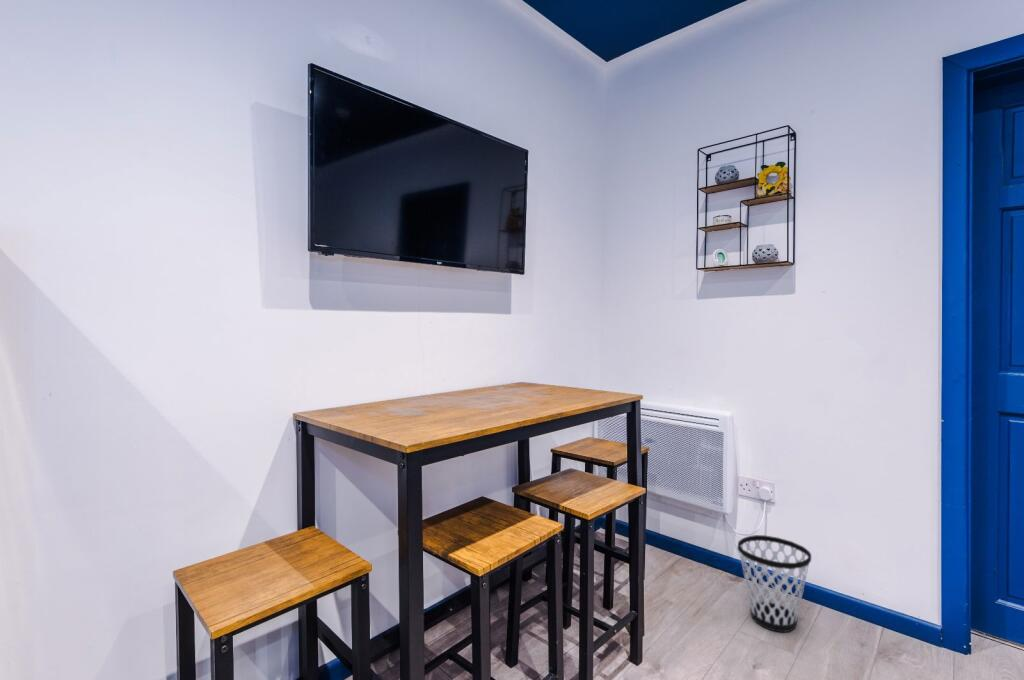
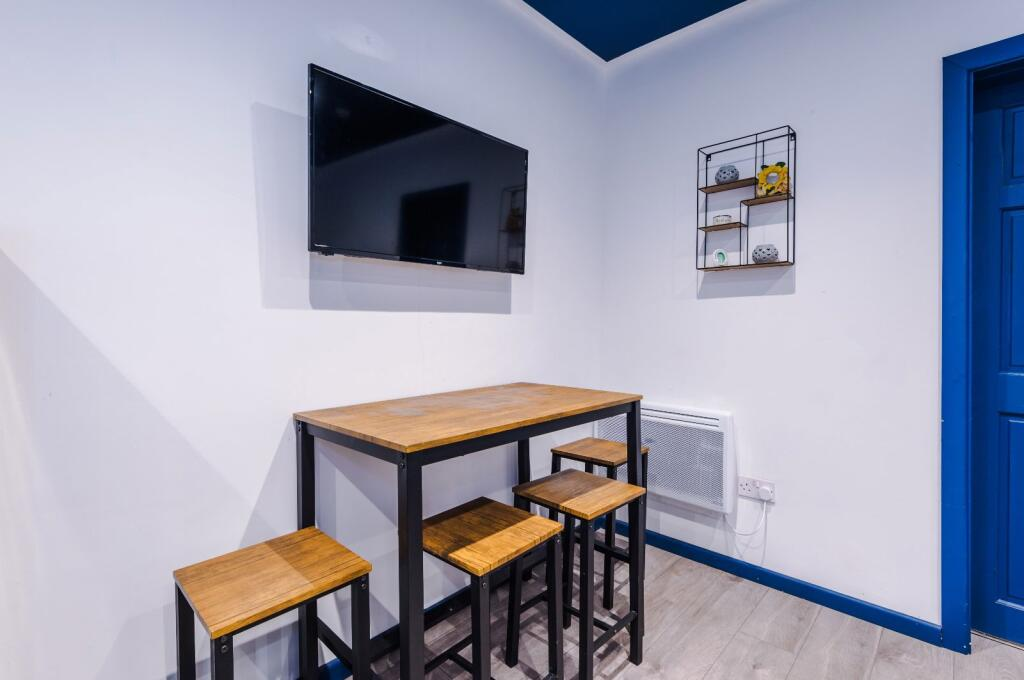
- wastebasket (772, 585)
